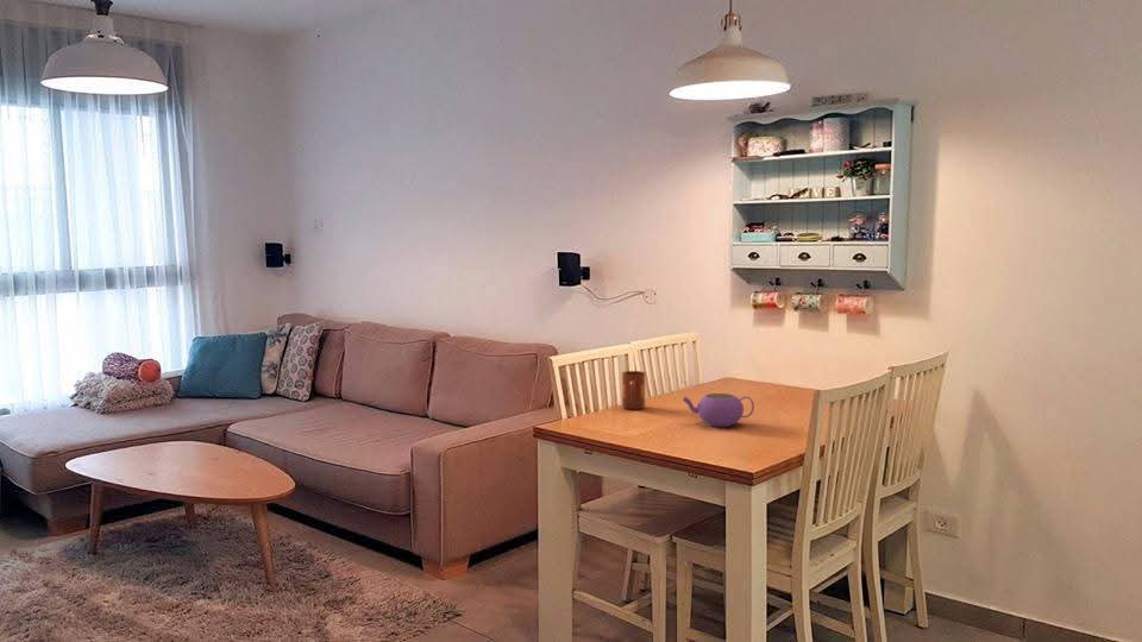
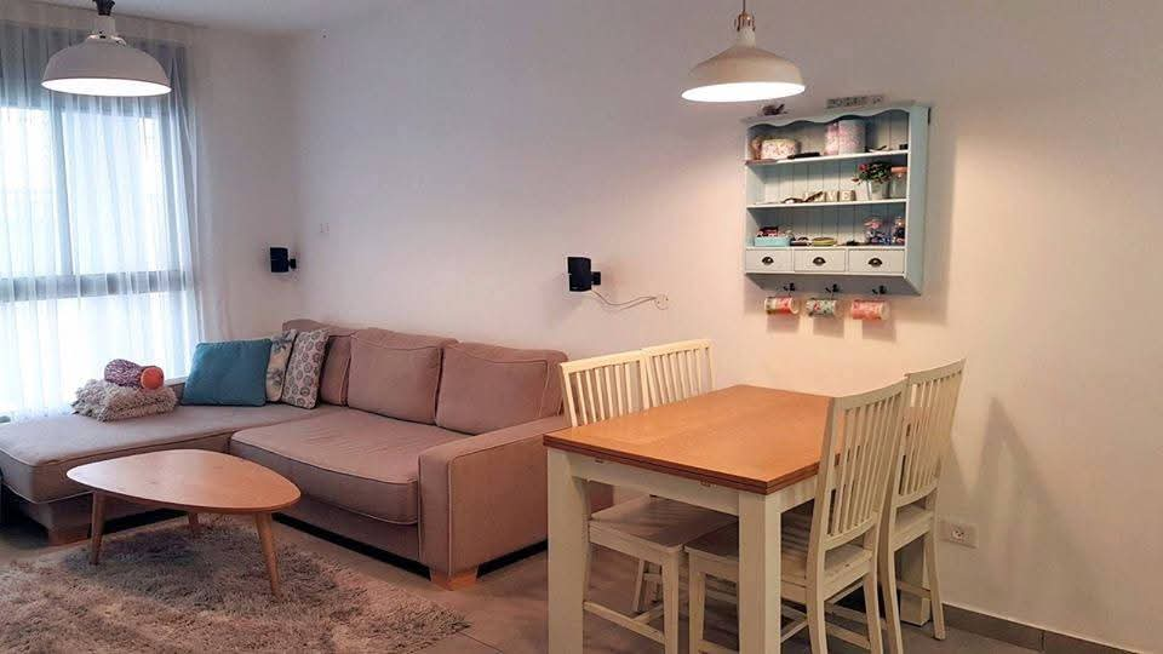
- mug (633, 391)
- teapot (717, 409)
